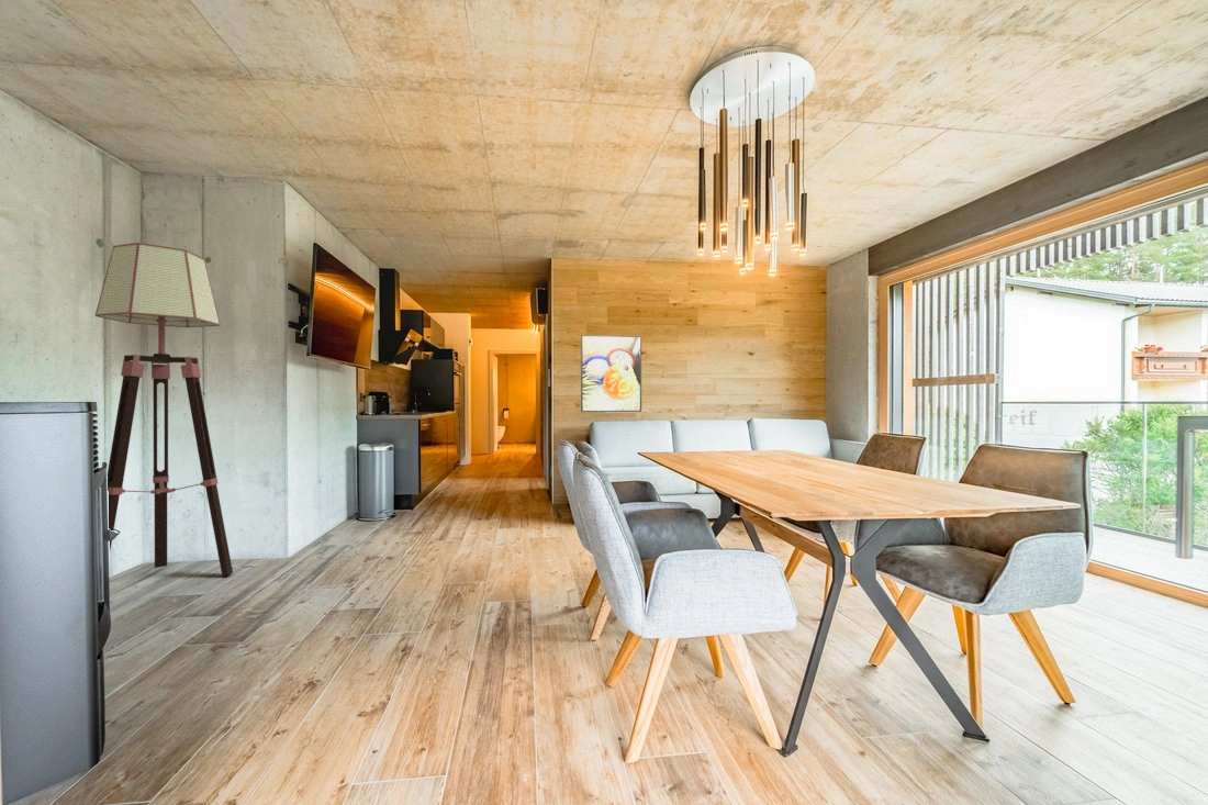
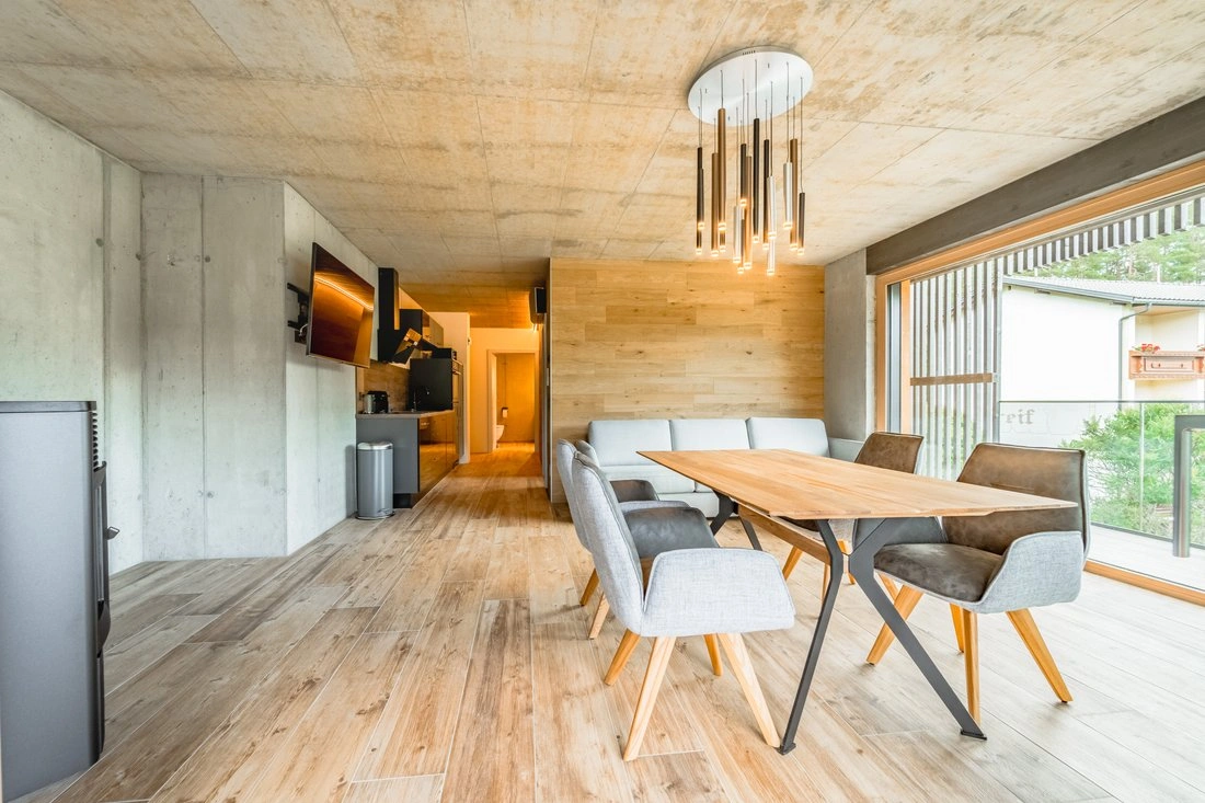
- floor lamp (167, 414)
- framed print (611, 373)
